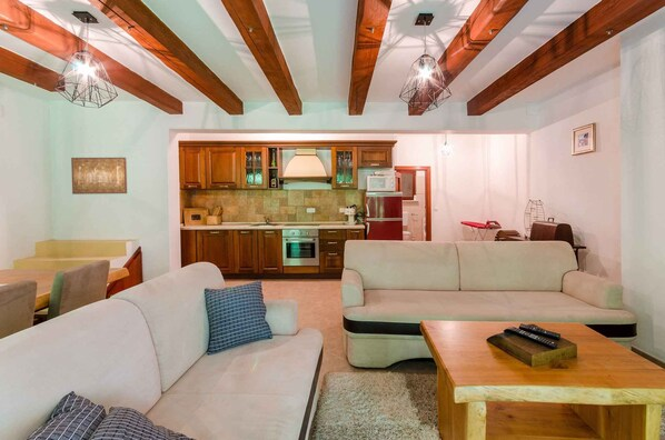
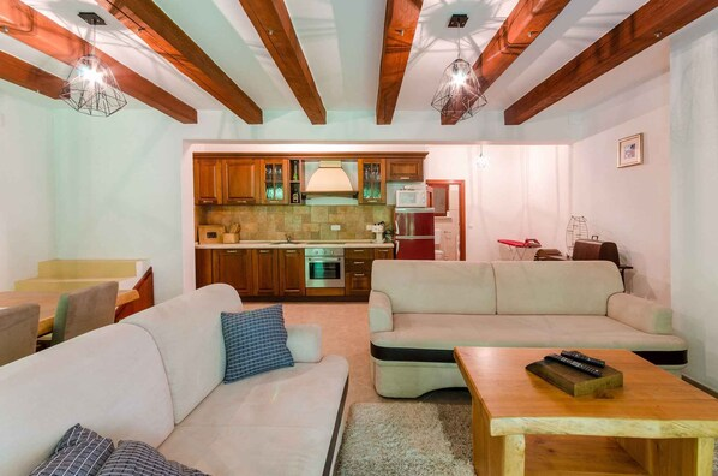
- wall art (99, 176)
